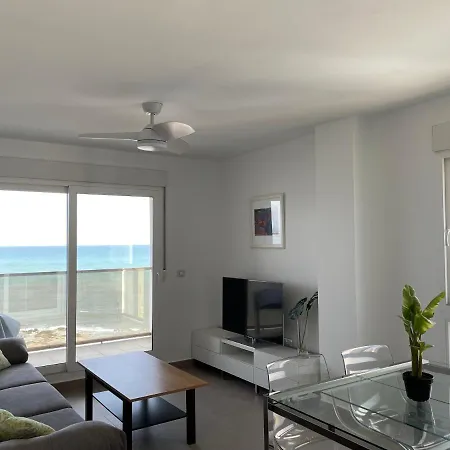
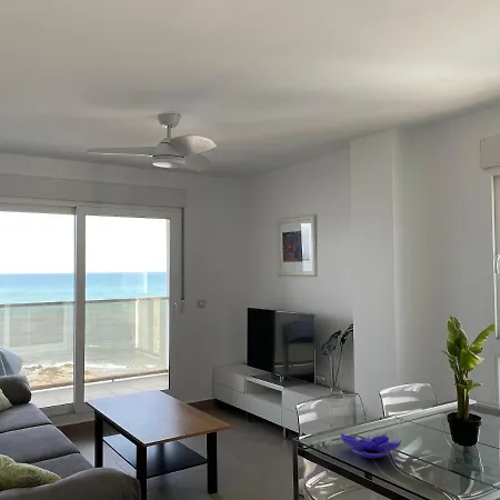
+ decorative bowl (371, 440)
